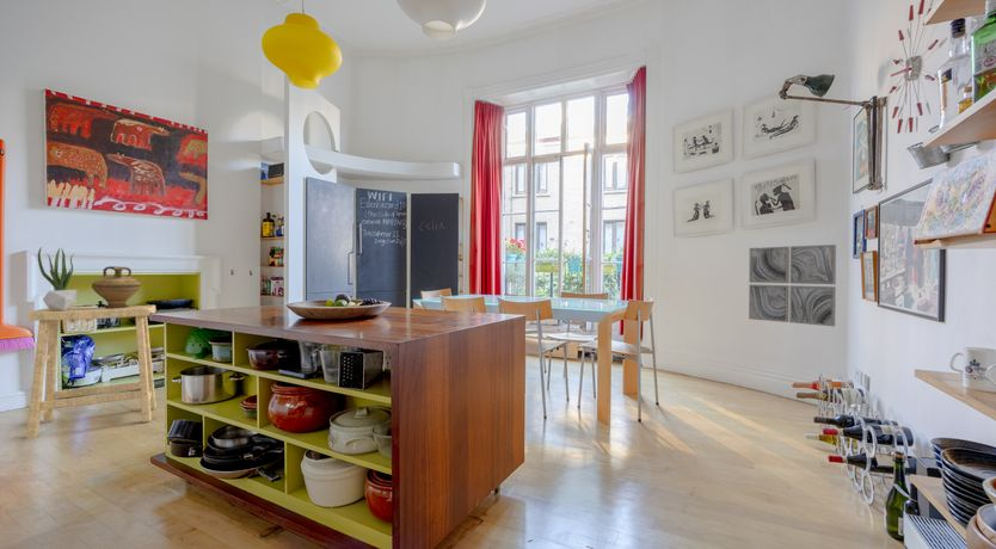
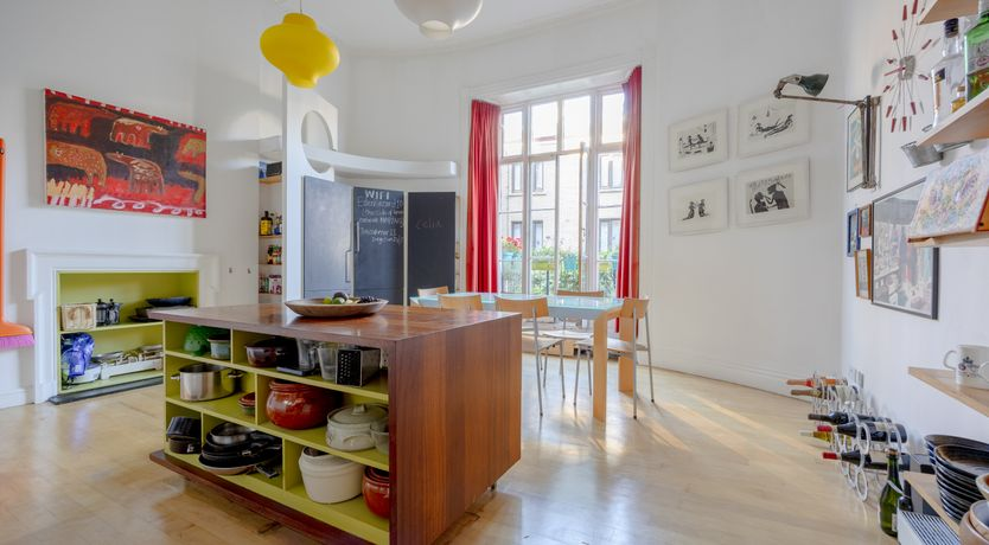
- stool (104, 385)
- ceramic jug (116, 286)
- wall art (789, 285)
- potted plant (56, 278)
